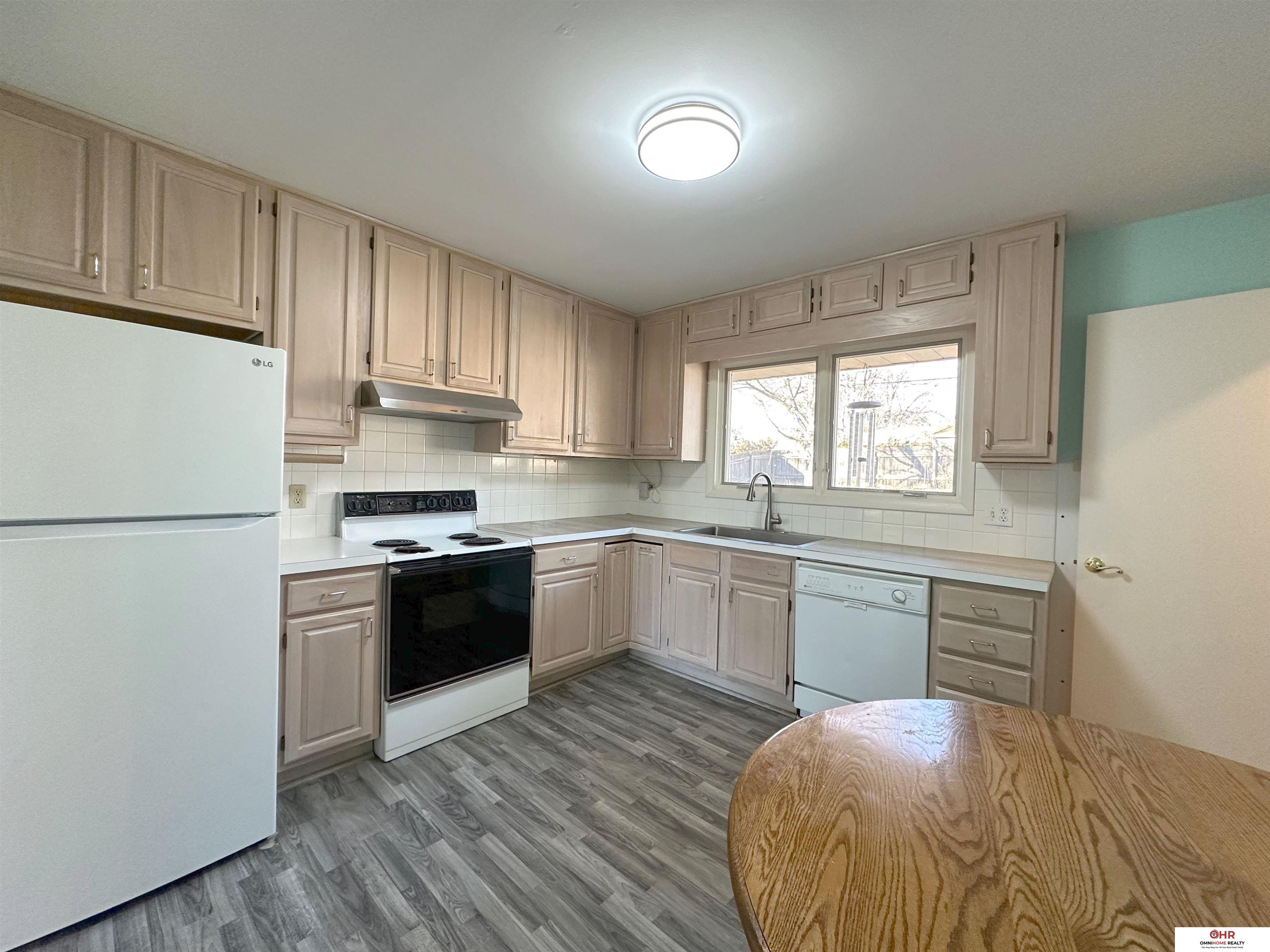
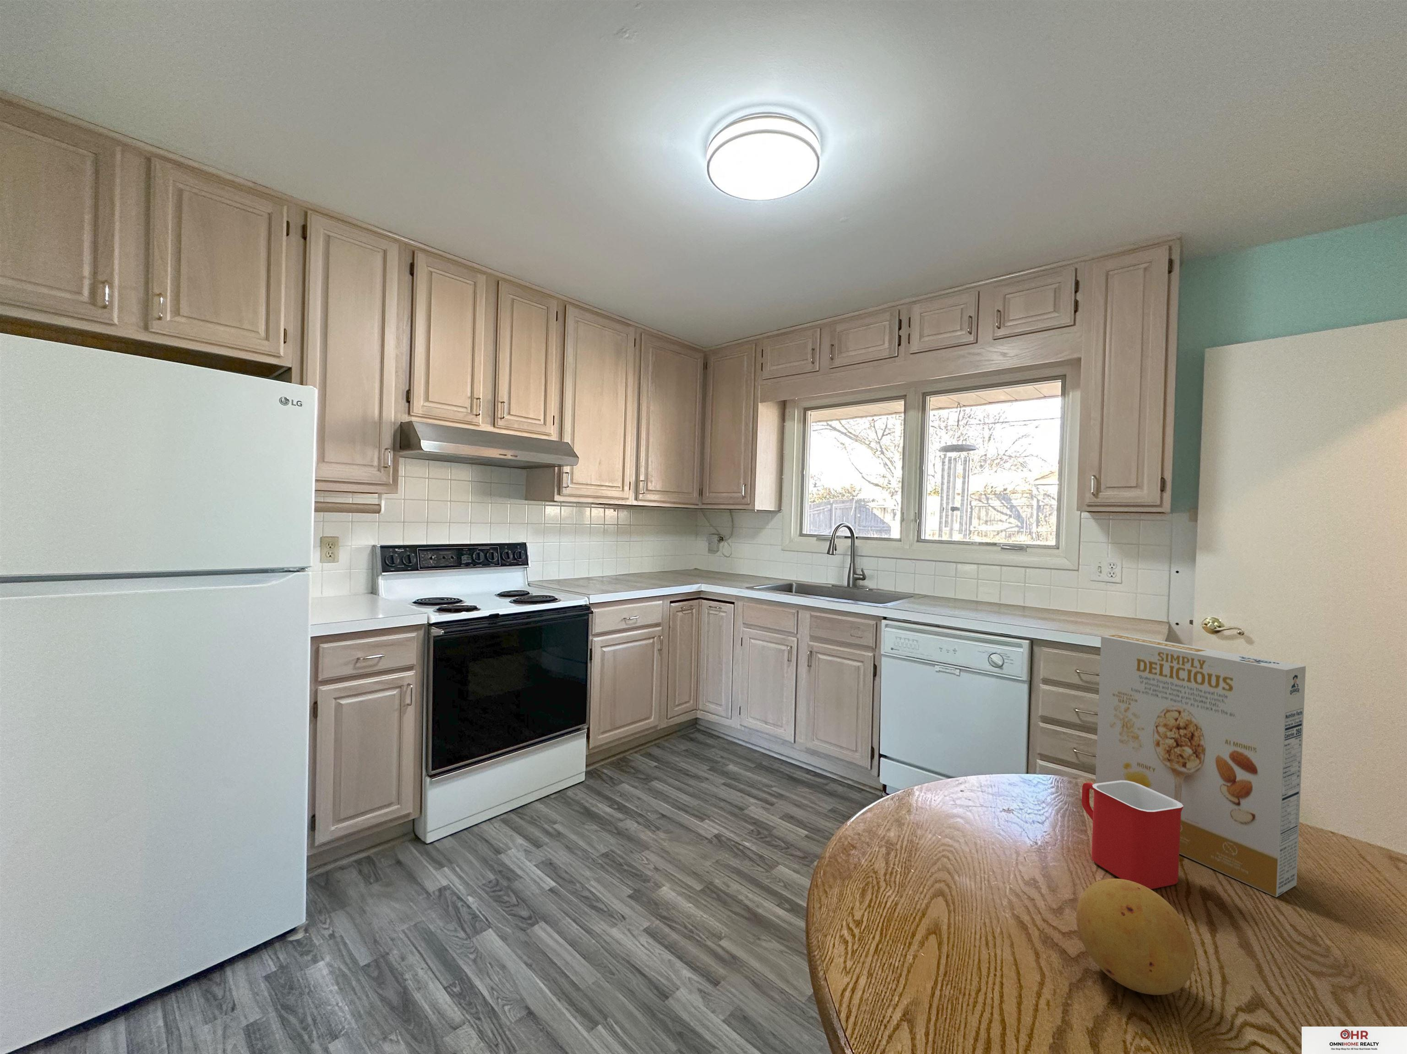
+ cereal box (1189, 748)
+ fruit (1132, 933)
+ mug (1121, 826)
